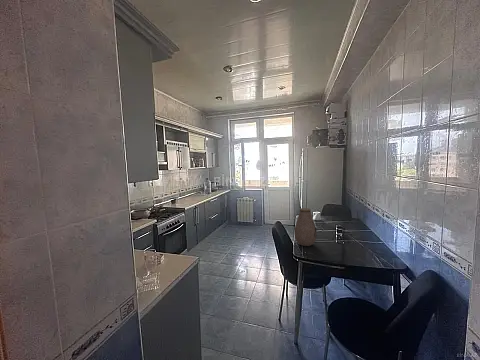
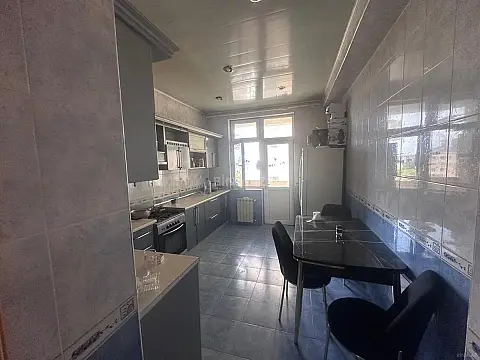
- vase (305, 226)
